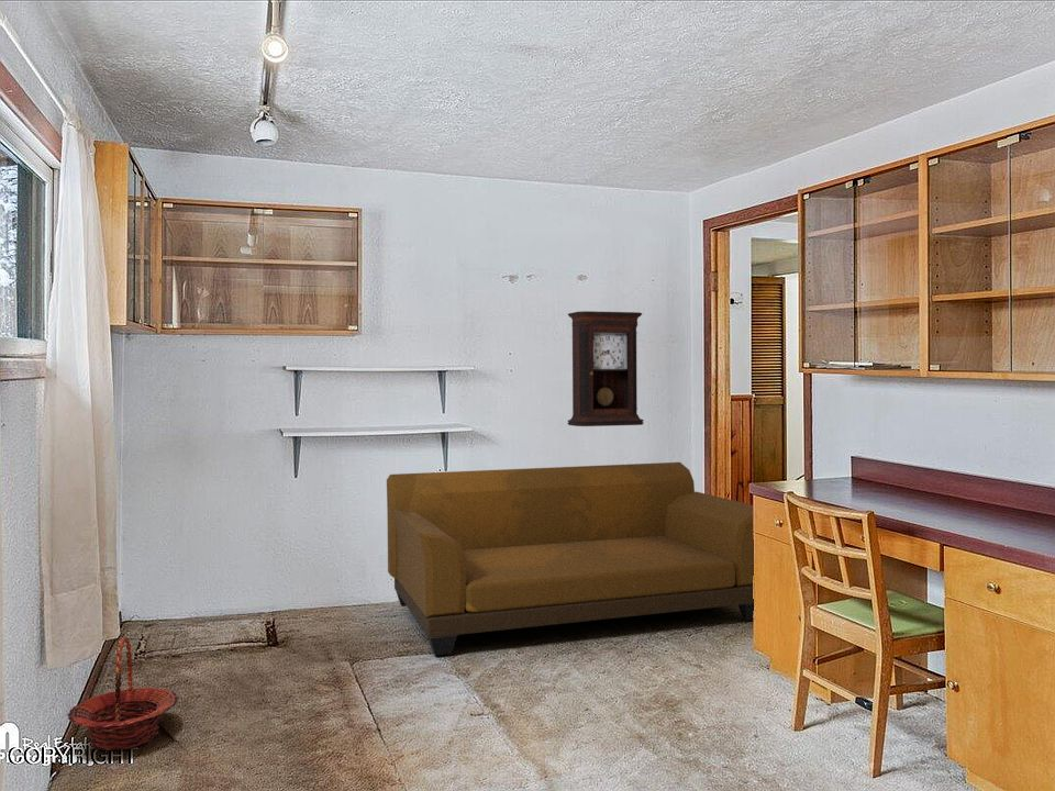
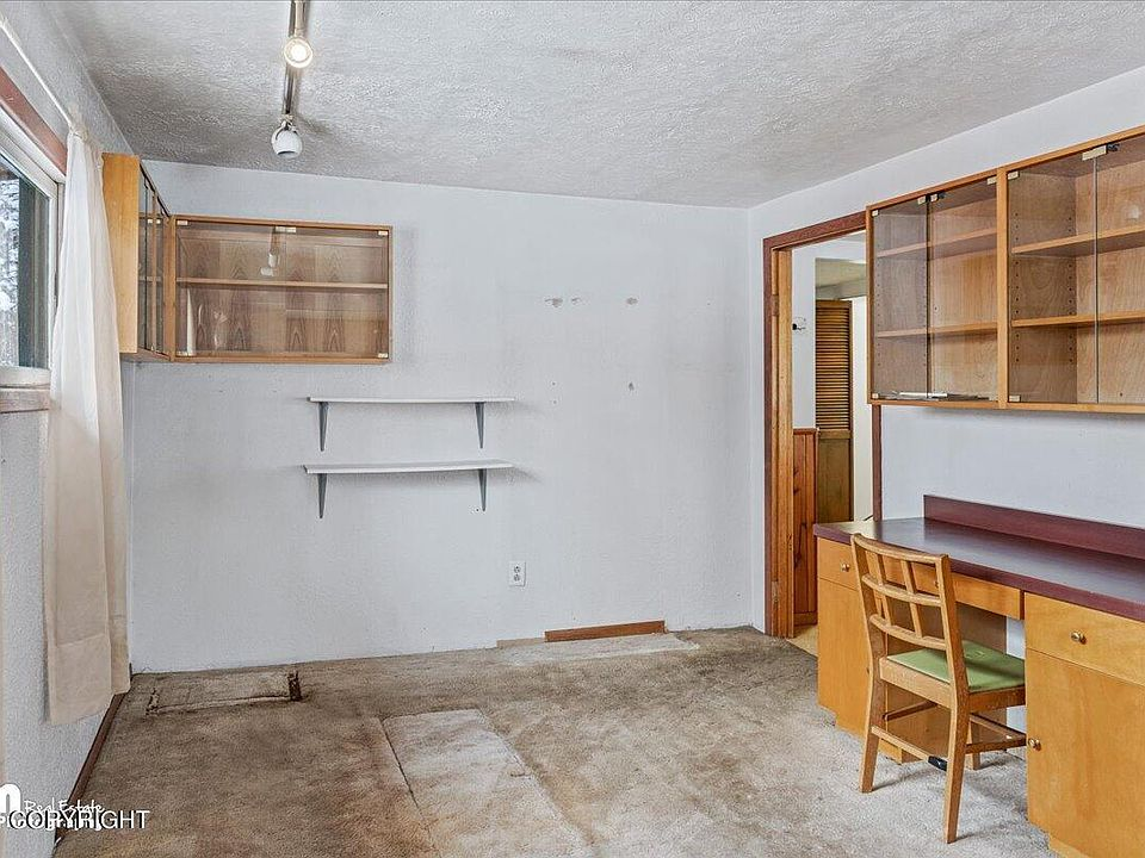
- basket (123, 690)
- pendulum clock (607, 368)
- sofa (574, 544)
